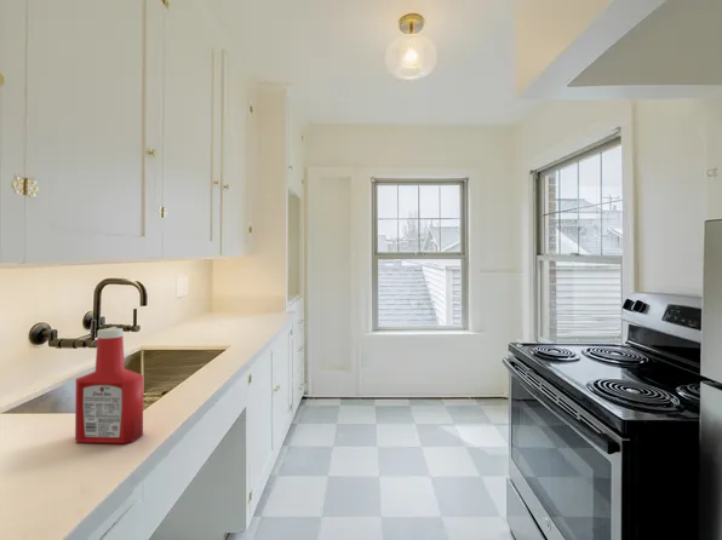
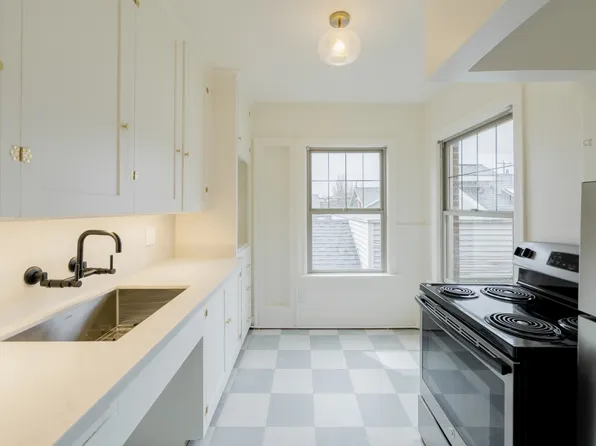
- soap bottle (109, 383)
